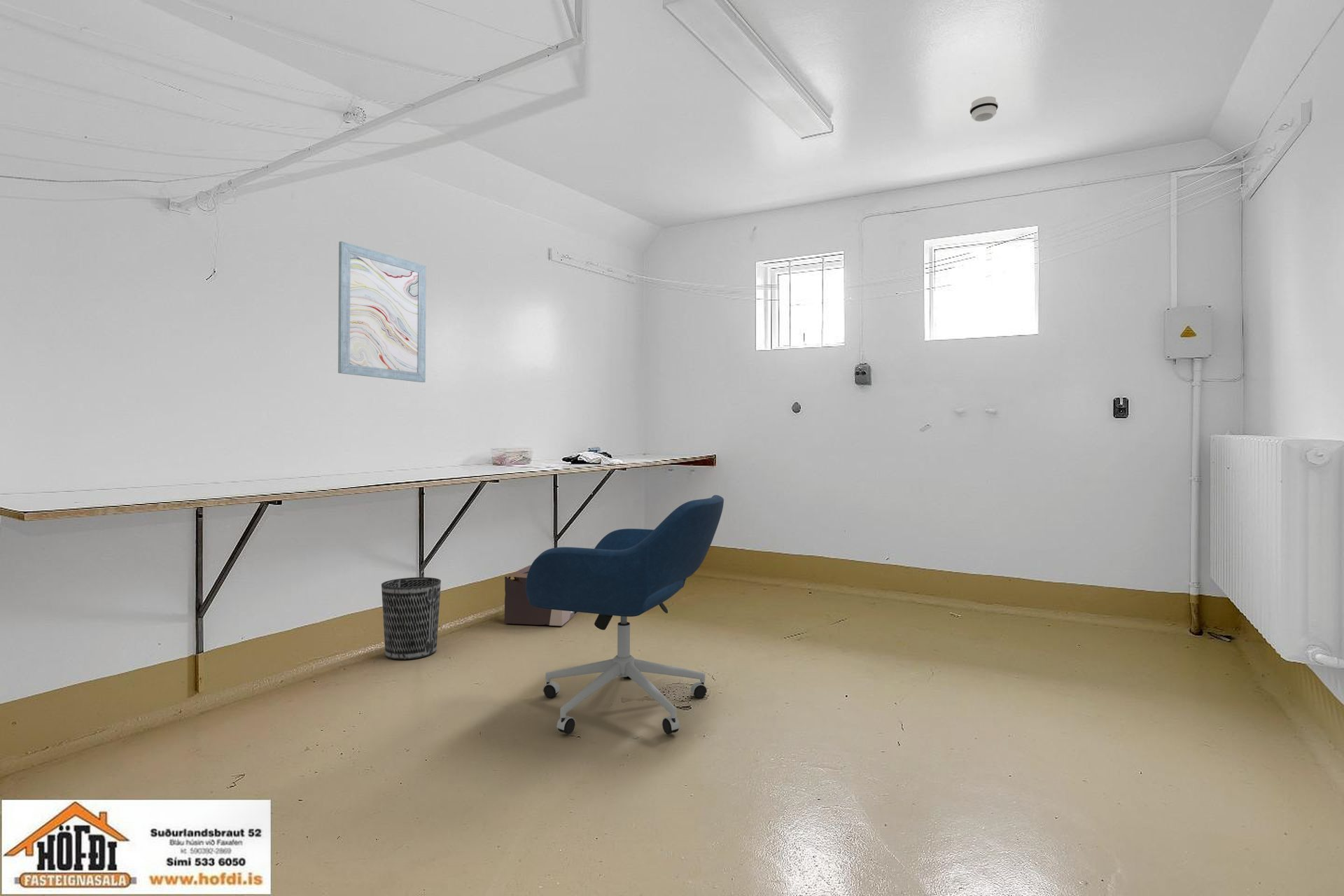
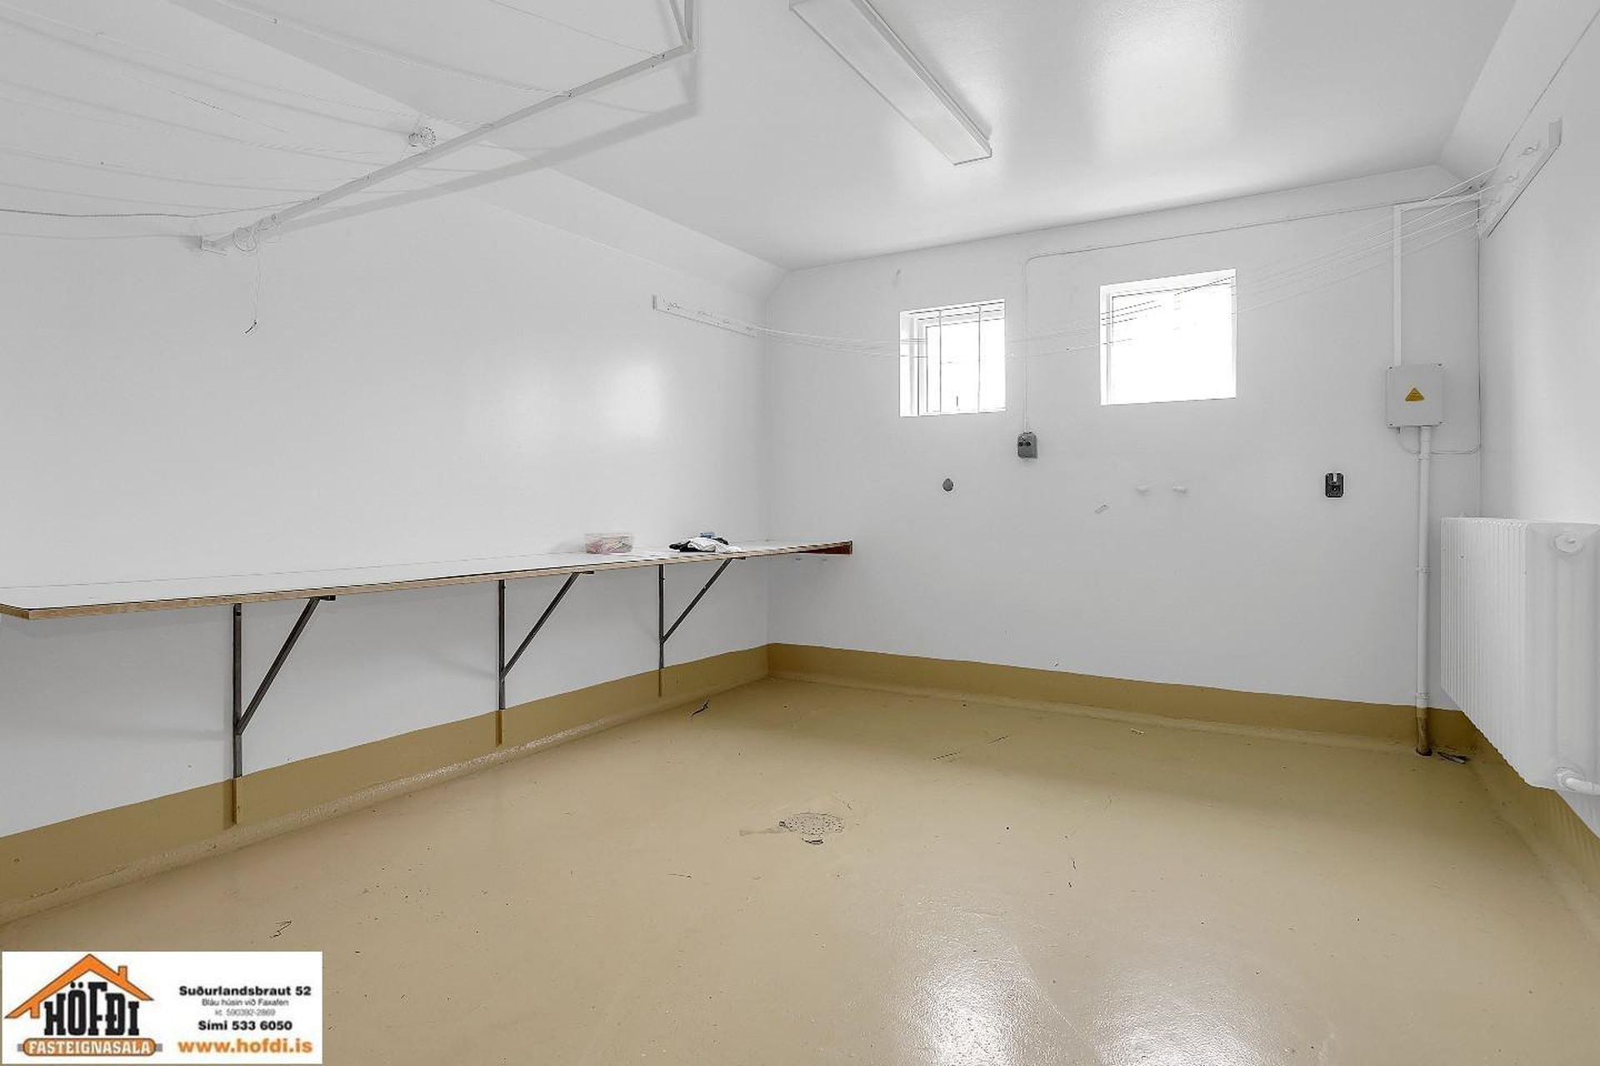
- wall art (384, 316)
- wastebasket (411, 617)
- office chair (629, 601)
- smoke detector (983, 109)
- cardboard box (544, 608)
